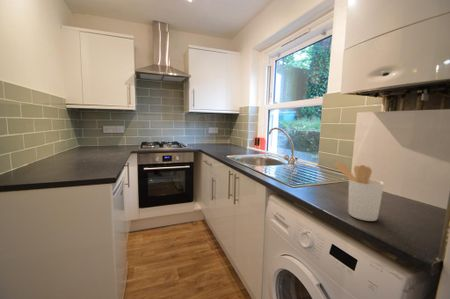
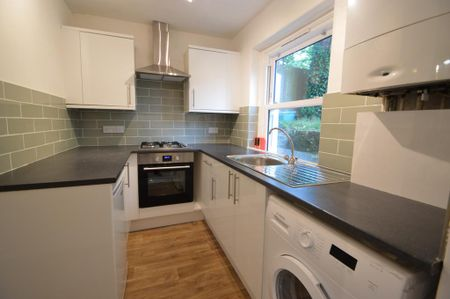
- utensil holder (355, 188)
